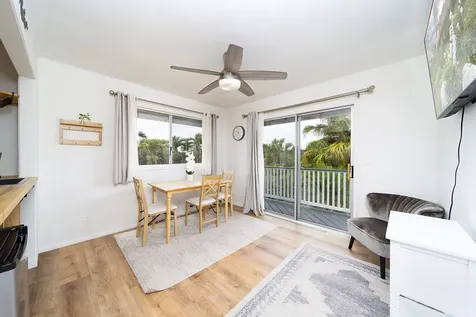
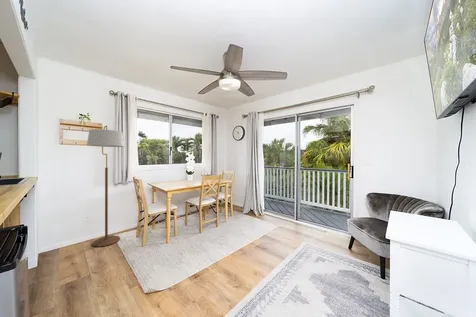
+ floor lamp (106, 183)
